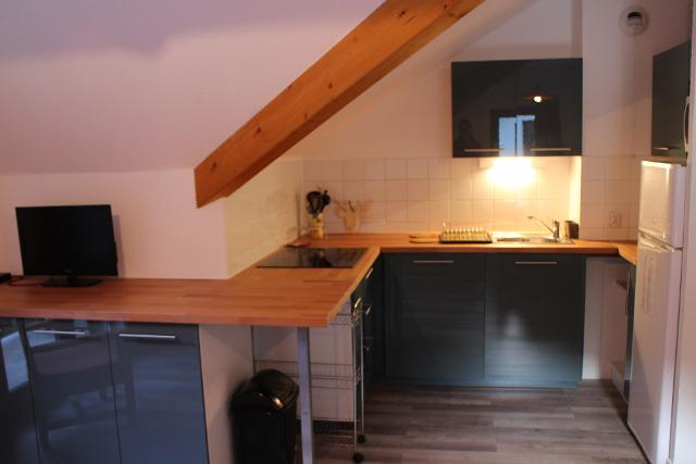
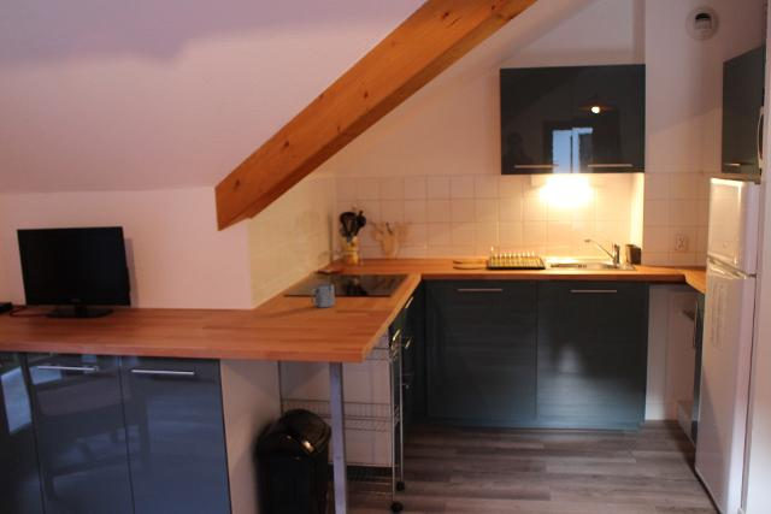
+ mug (322, 295)
